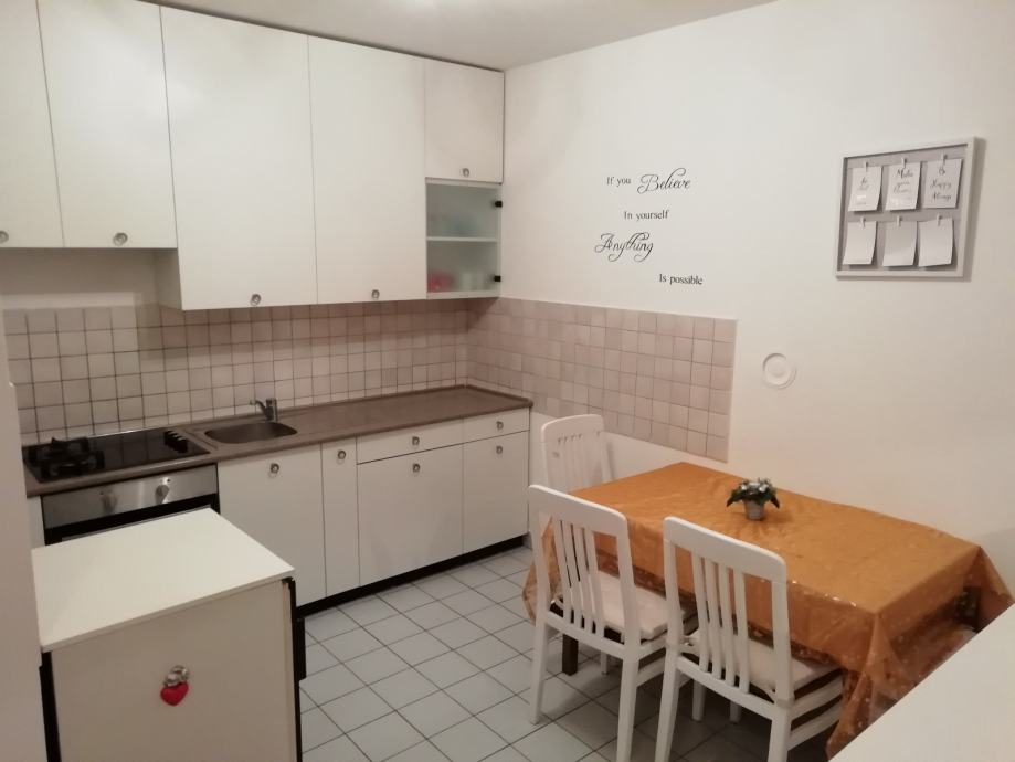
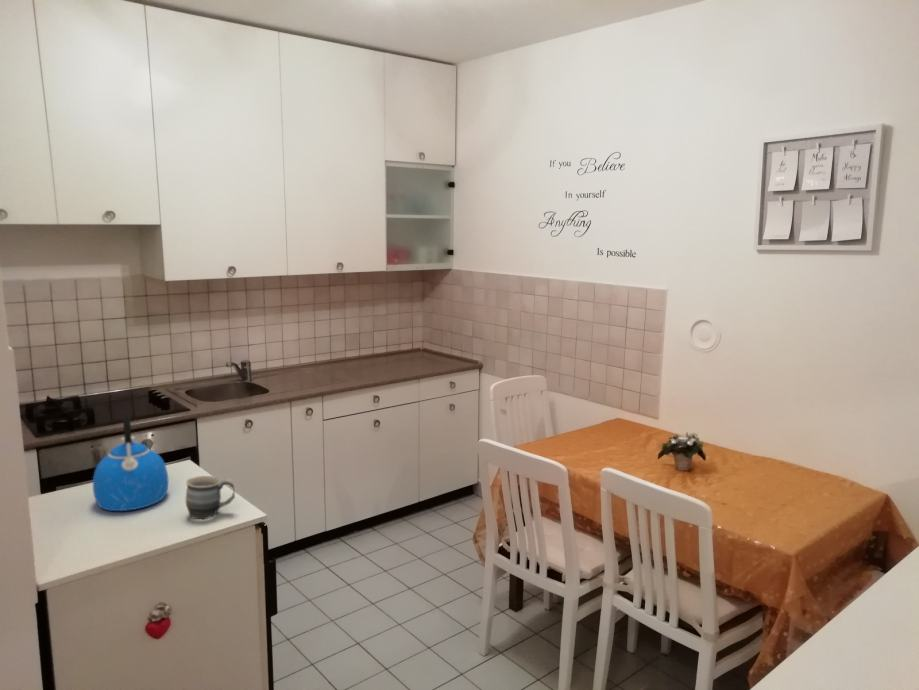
+ mug (210, 496)
+ kettle (129, 452)
